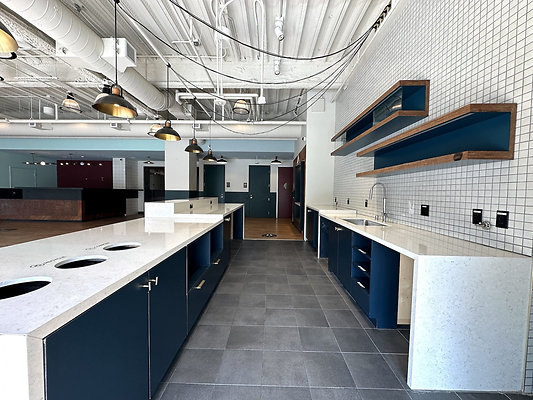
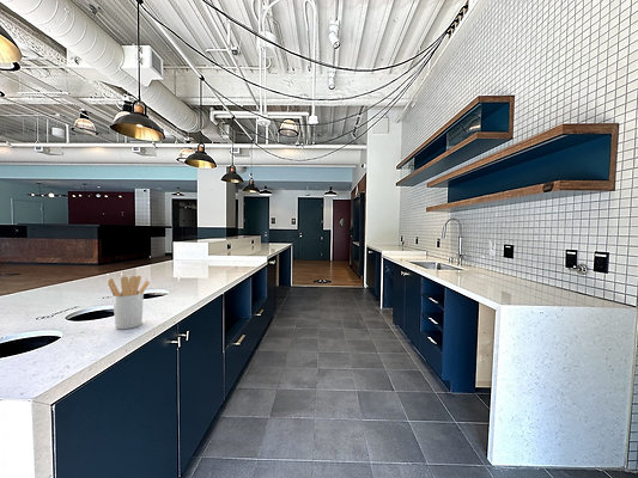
+ utensil holder (129, 299)
